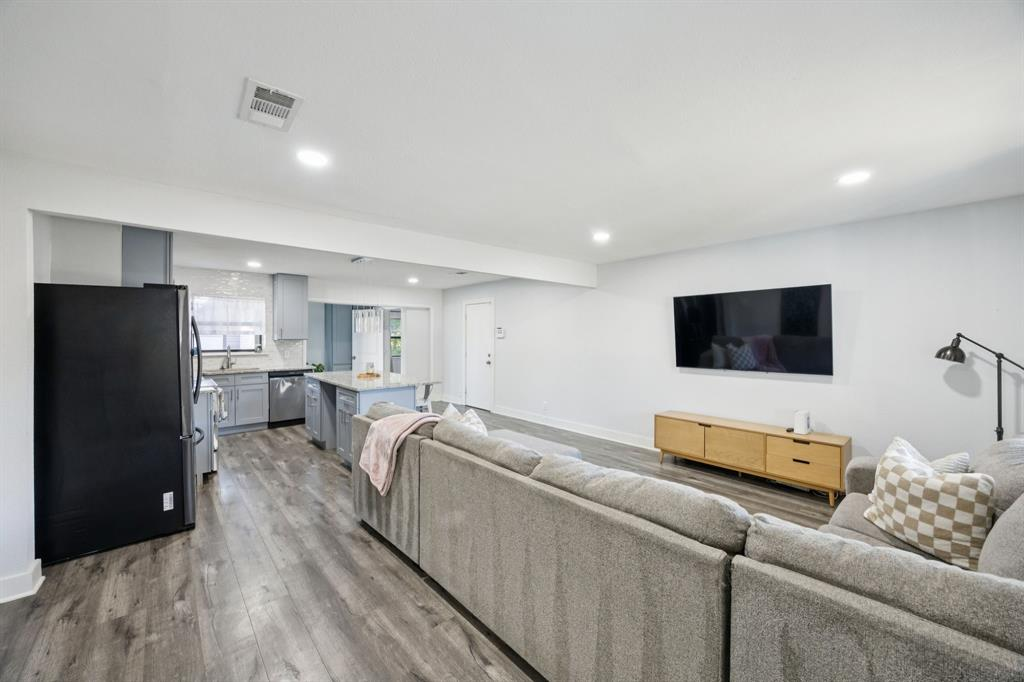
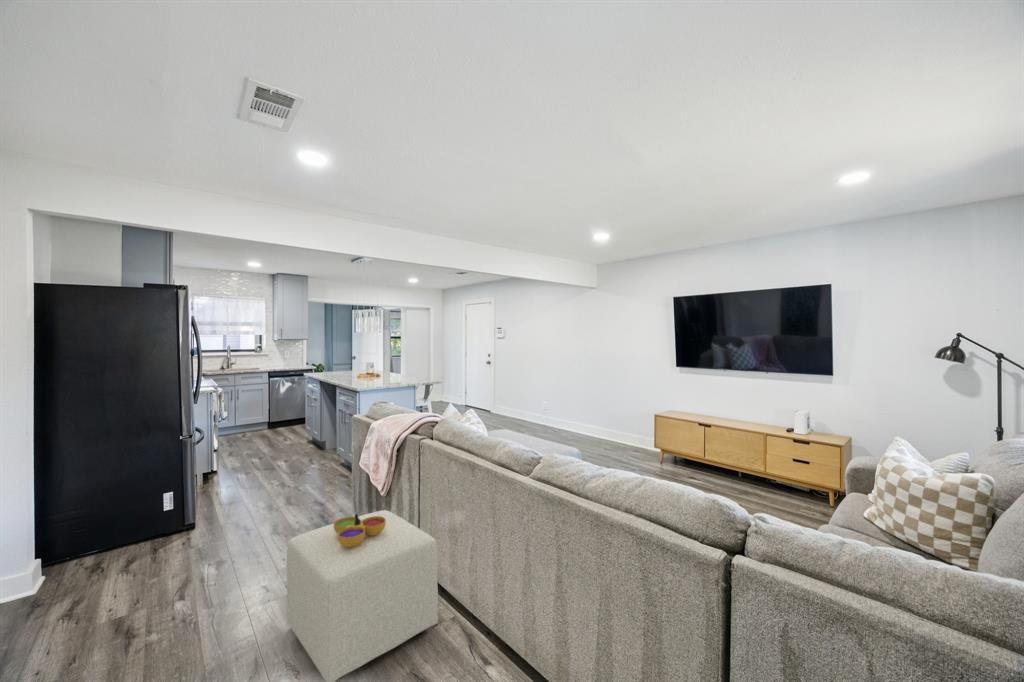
+ decorative bowl (361, 525)
+ ottoman (362, 581)
